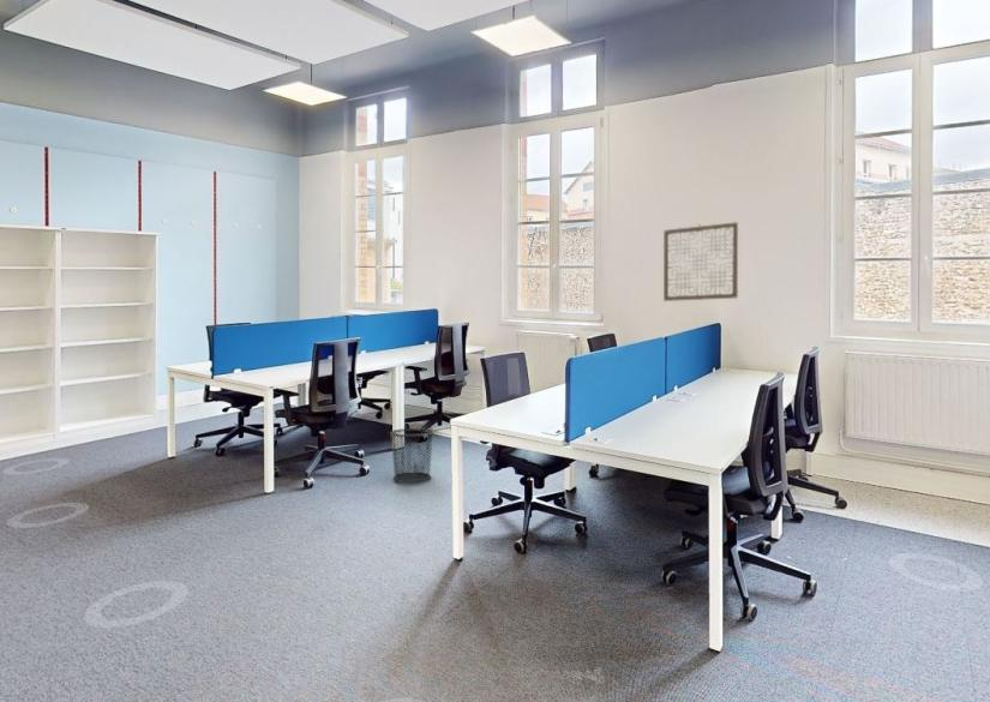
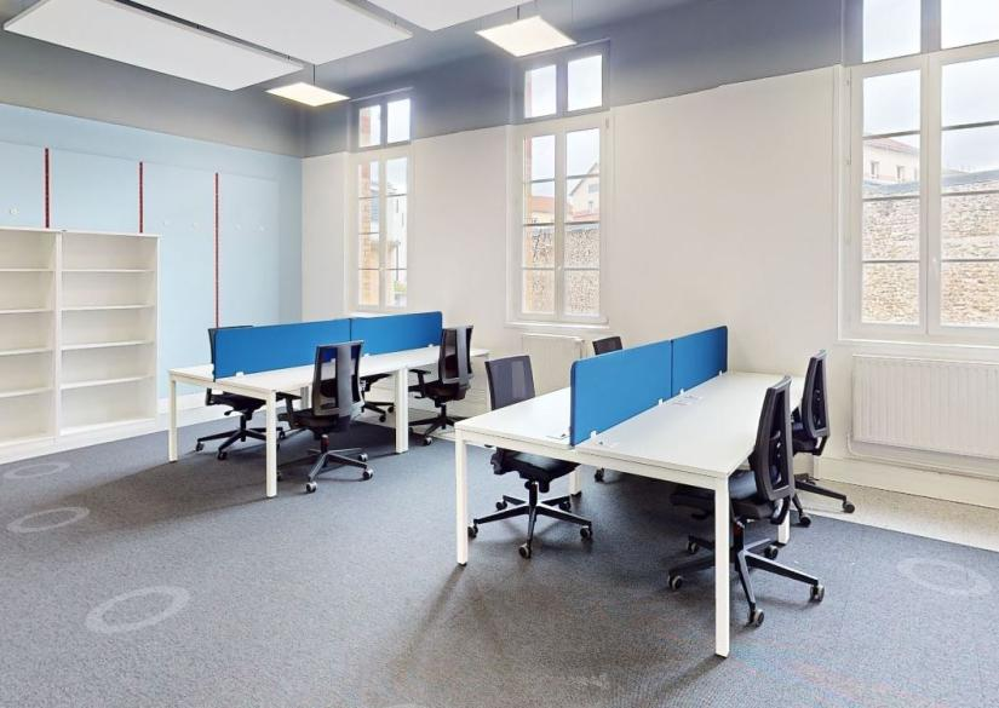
- wall art (700, 260)
- waste bin (412, 454)
